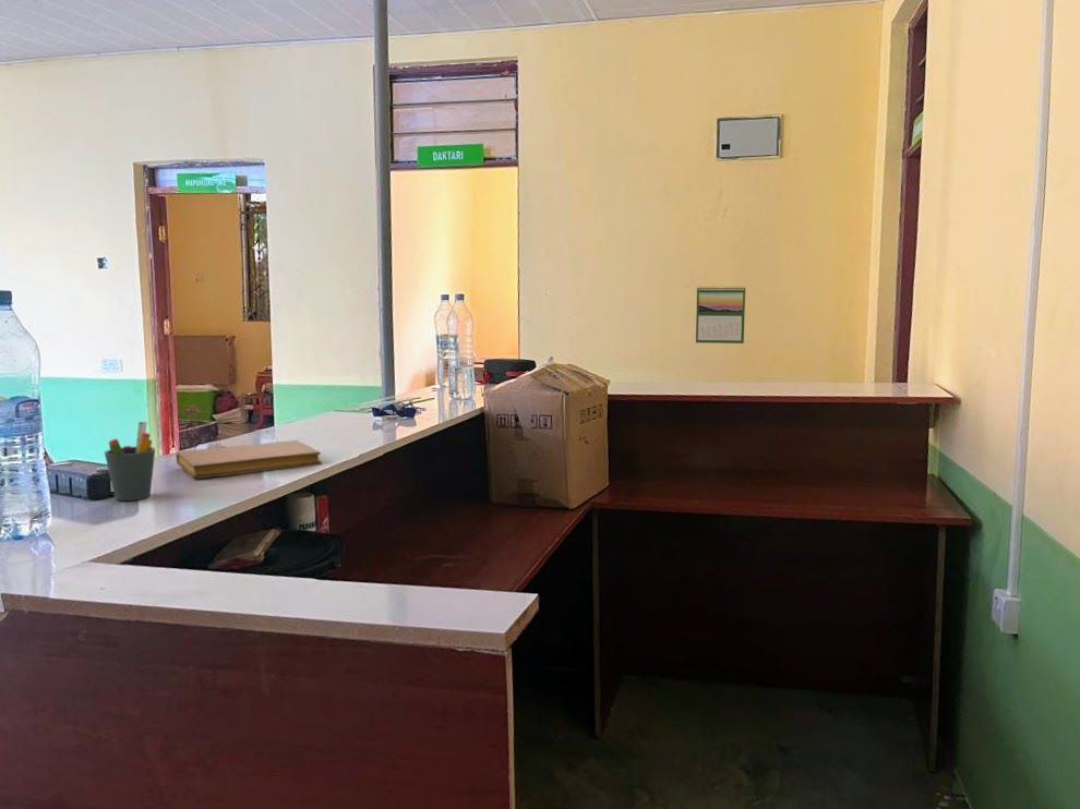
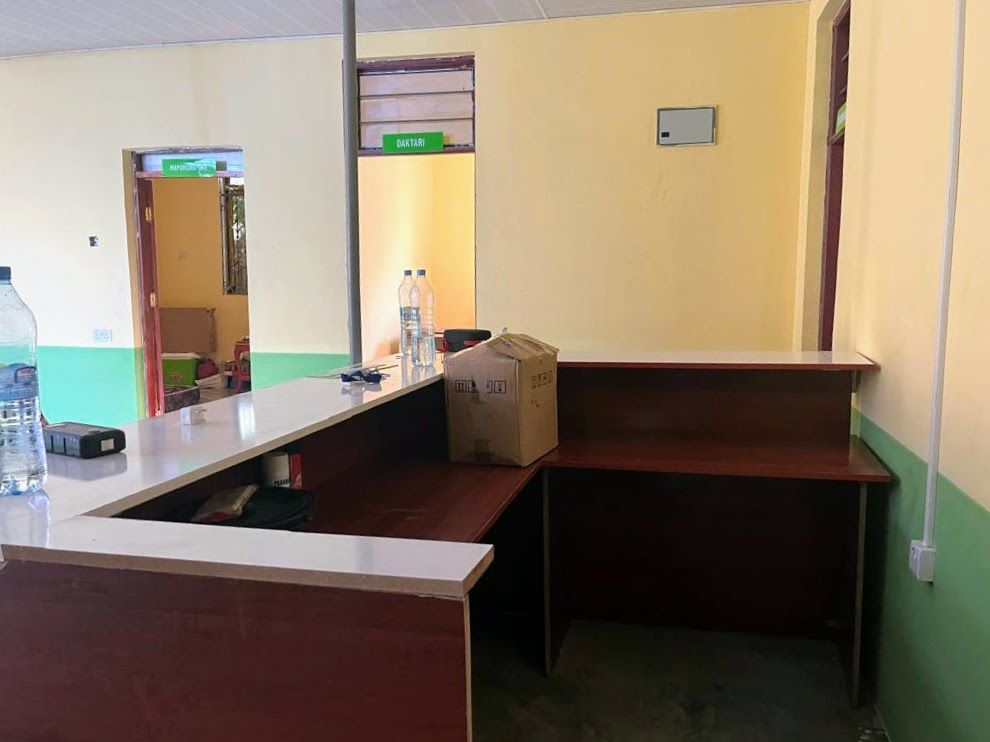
- notebook (249, 457)
- calendar (720, 314)
- pen holder (131, 461)
